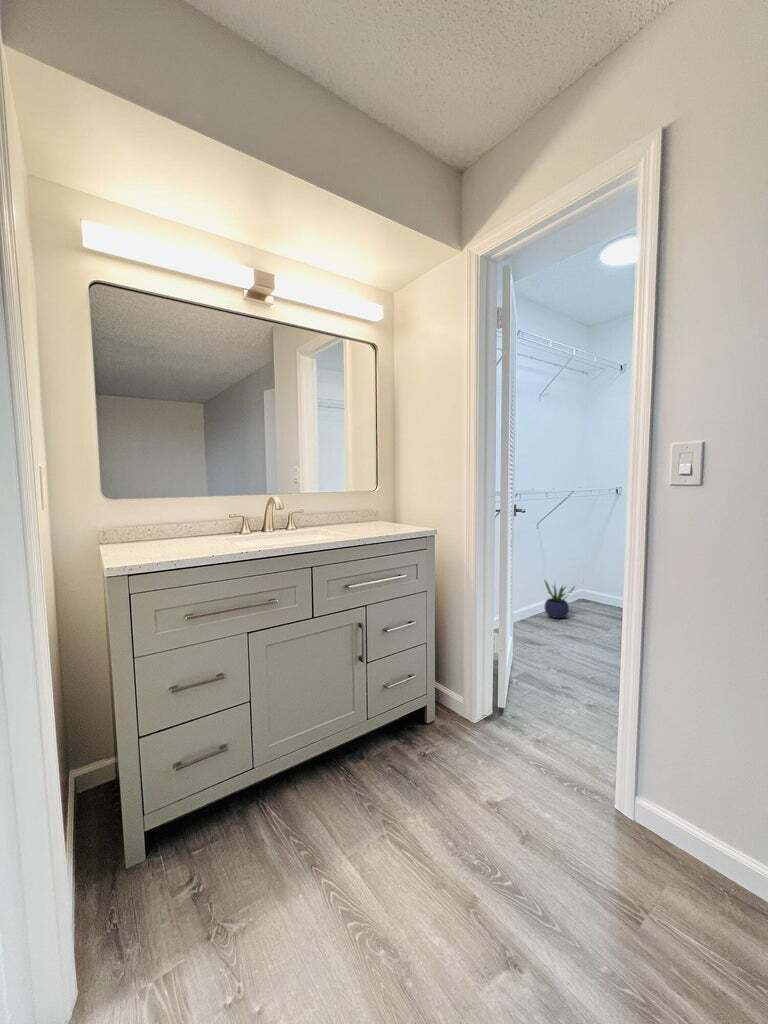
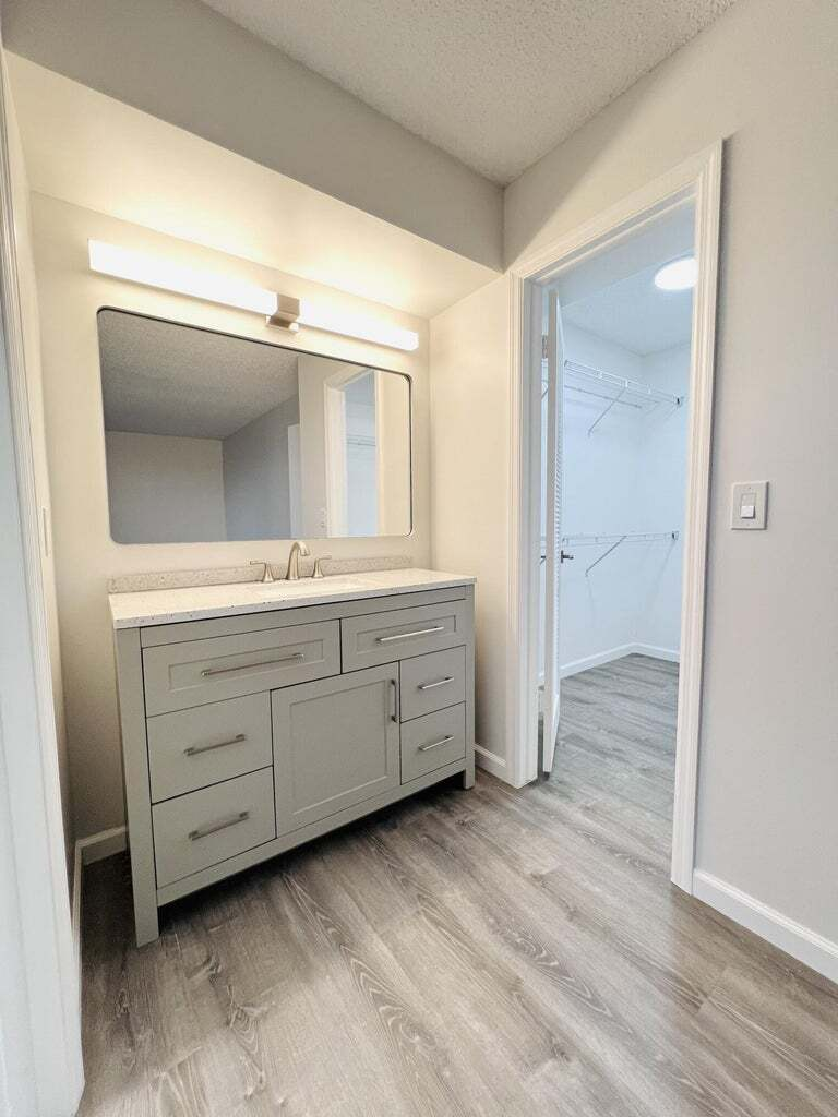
- potted plant (556, 598)
